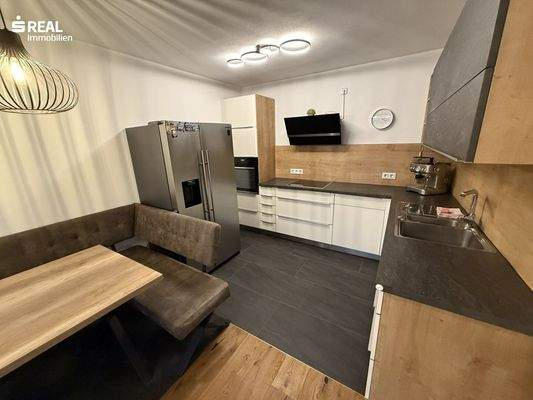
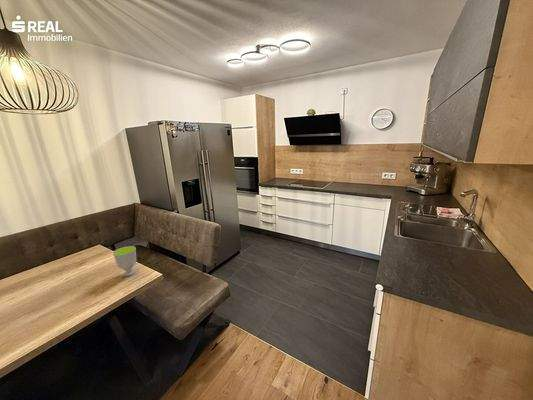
+ cup (127, 261)
